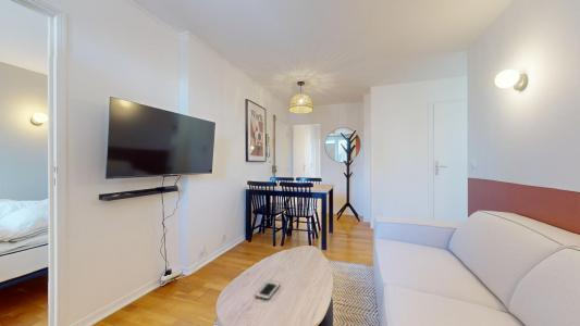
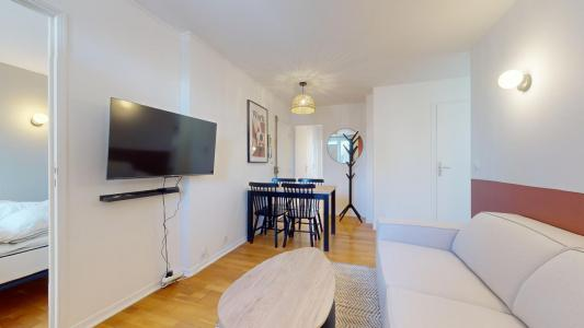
- cell phone (268, 289)
